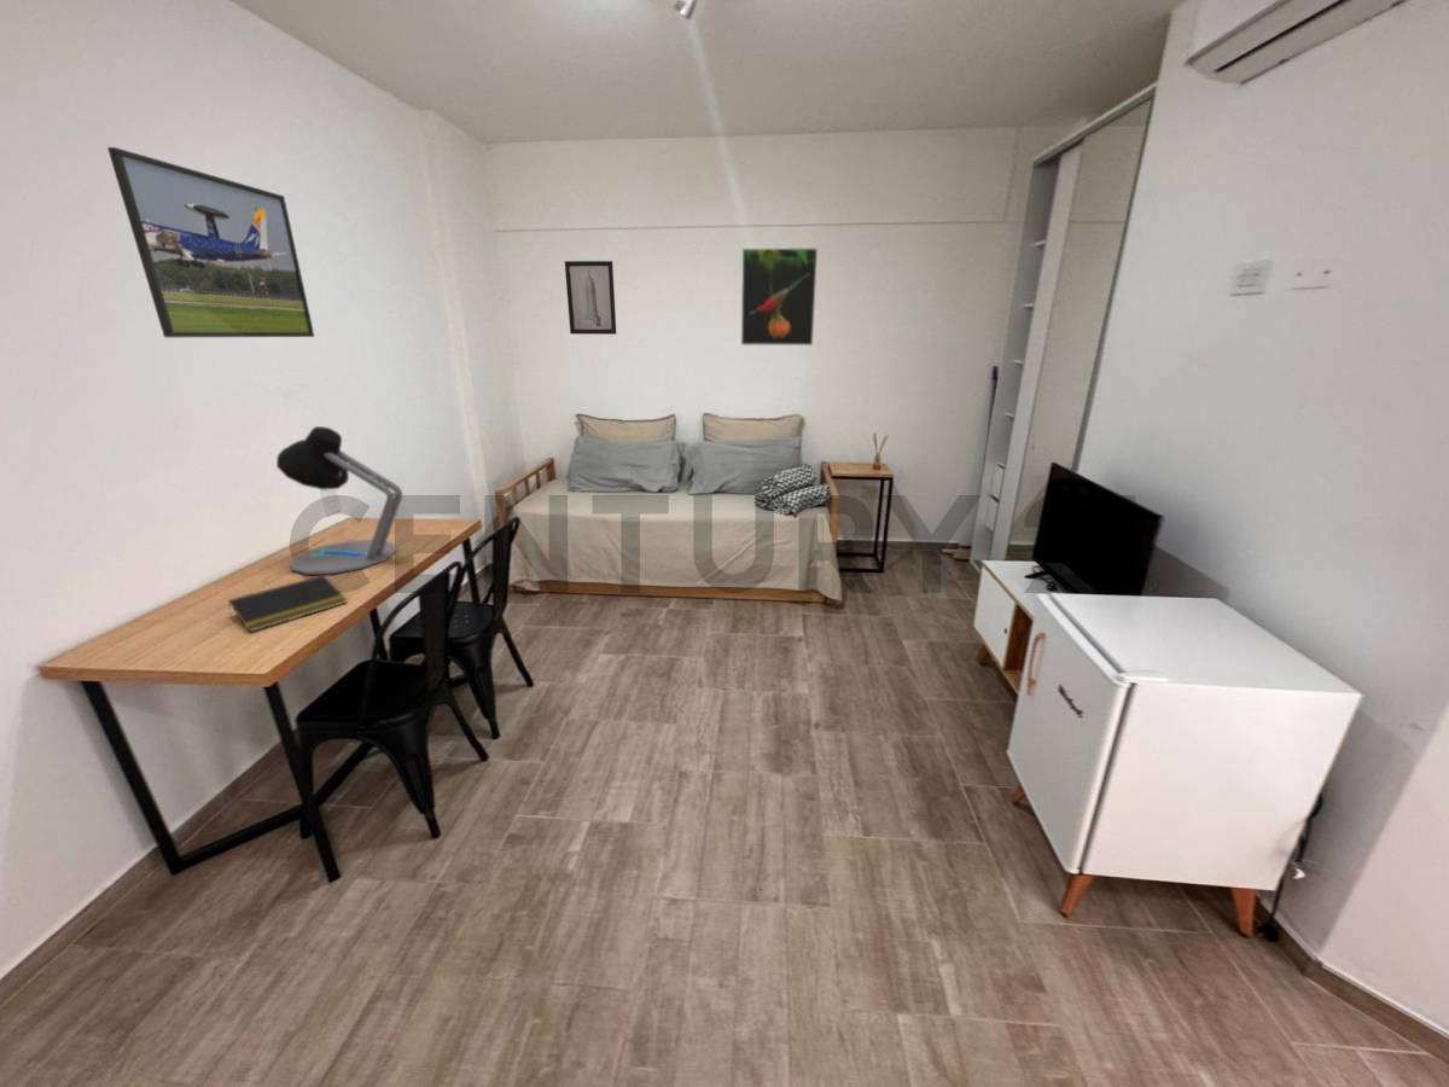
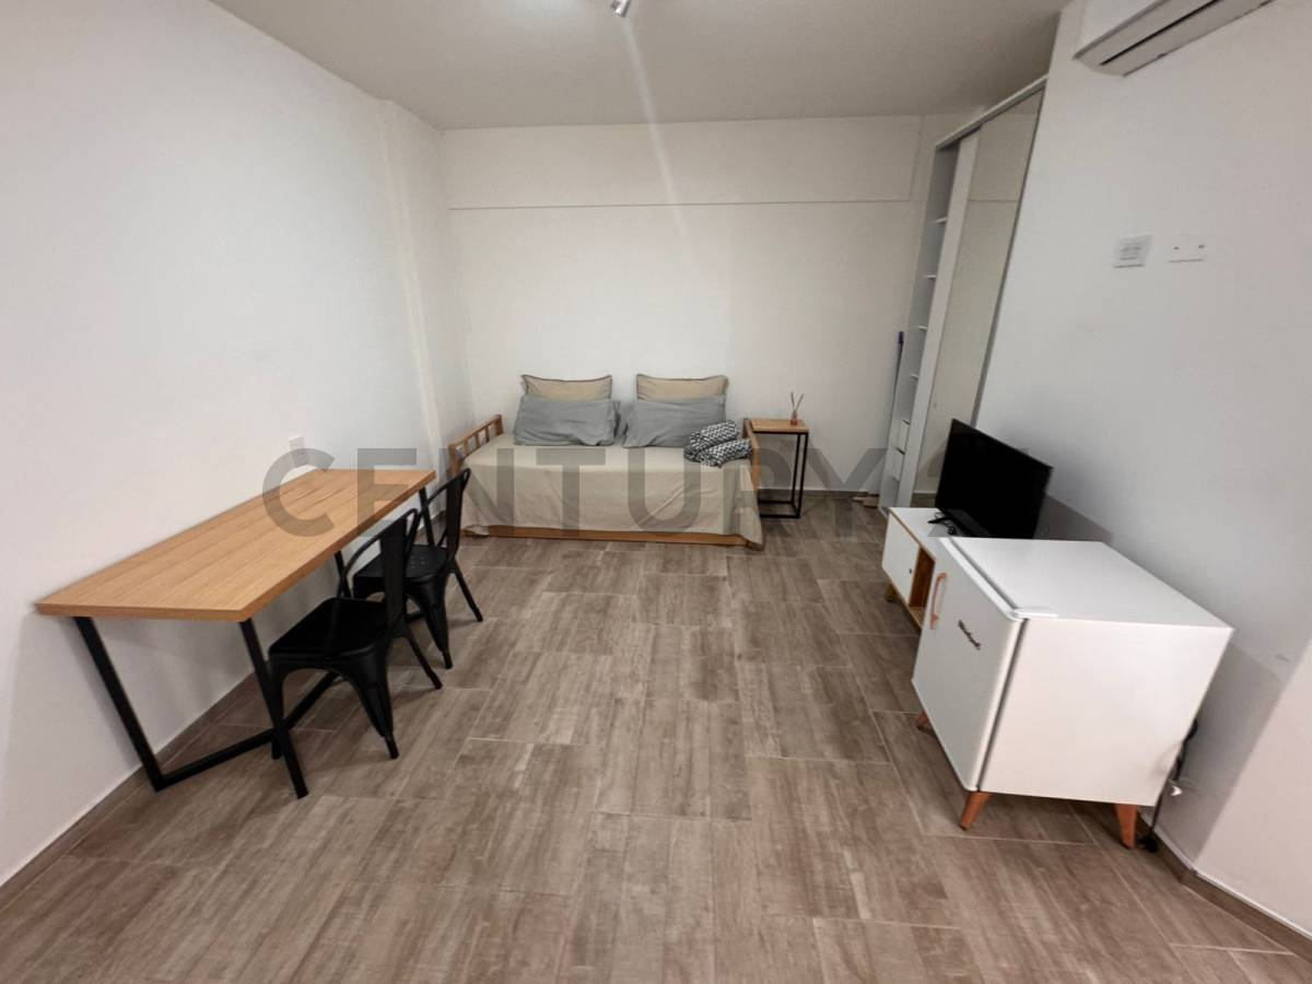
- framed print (229, 258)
- notepad (289, 600)
- desk lamp (338, 488)
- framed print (778, 297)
- wall art (590, 298)
